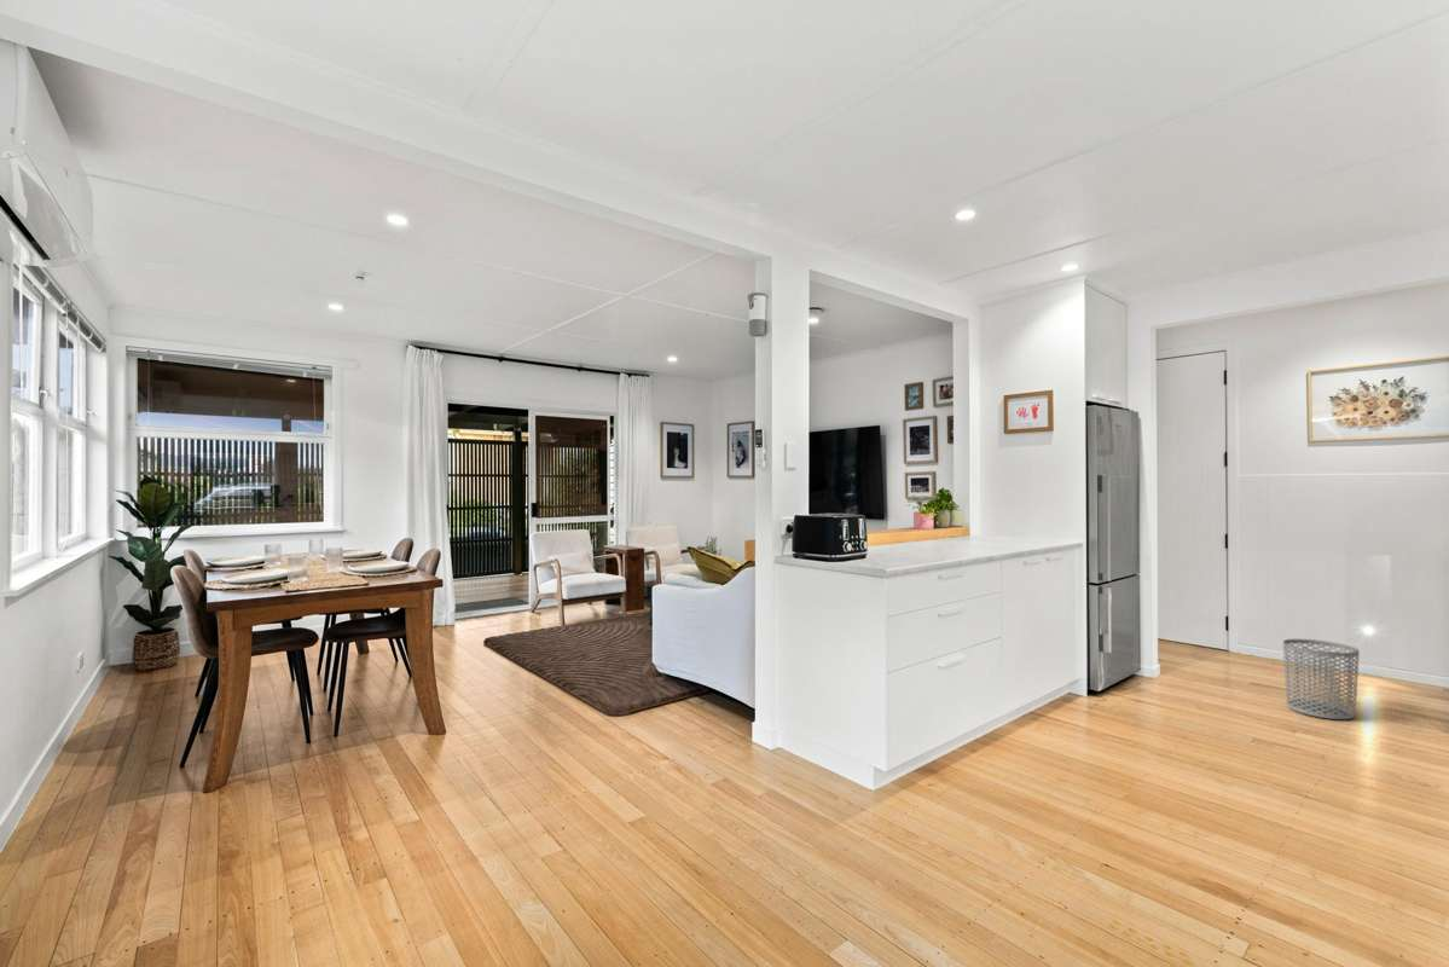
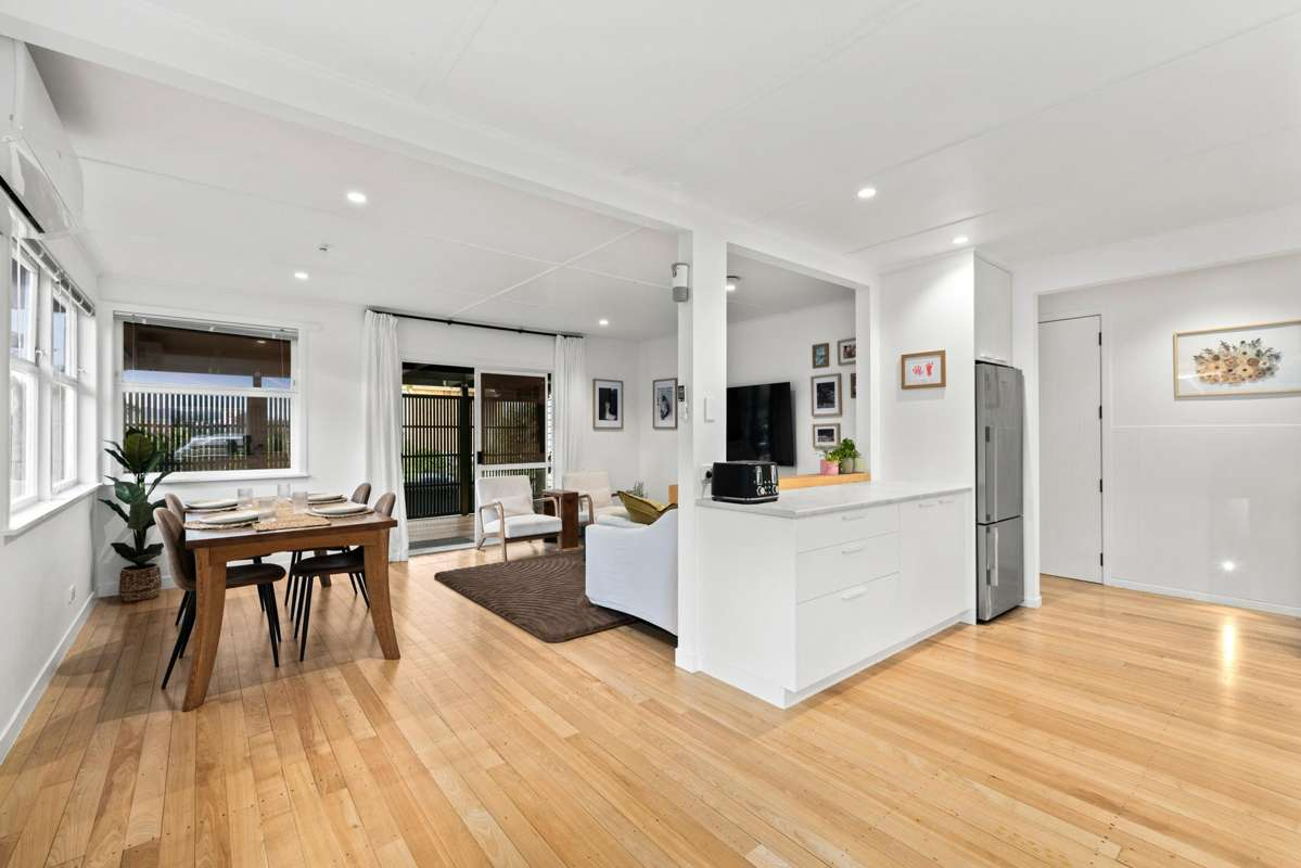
- waste bin (1320, 677)
